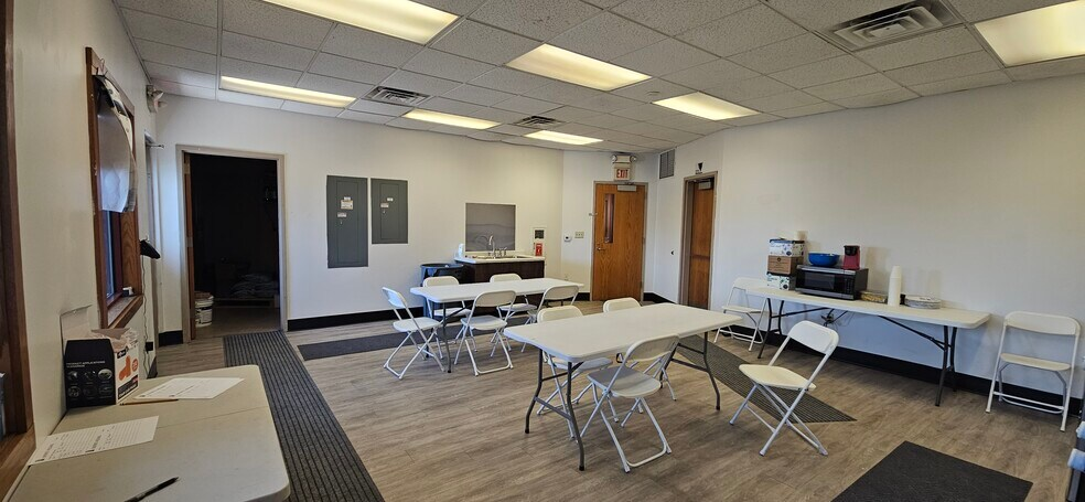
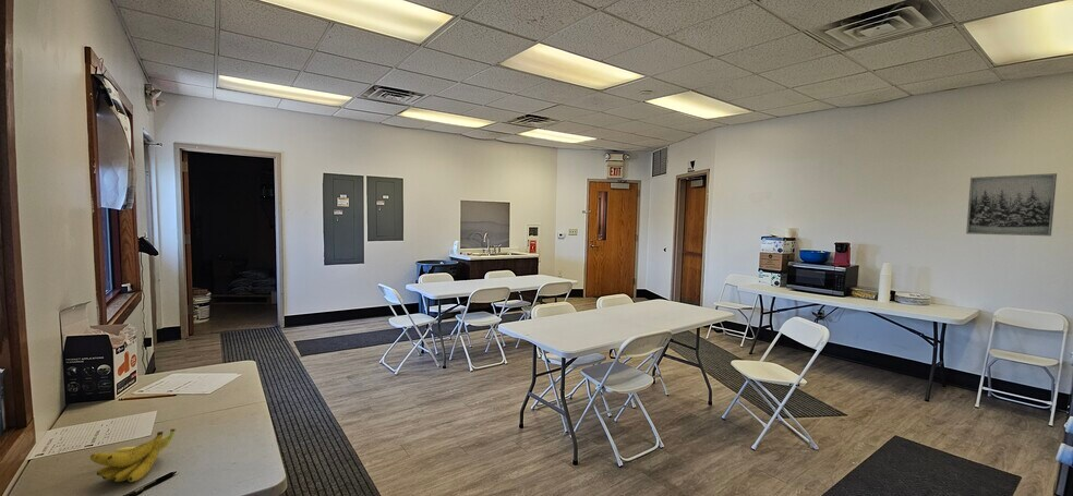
+ wall art (1009, 205)
+ banana (135, 453)
